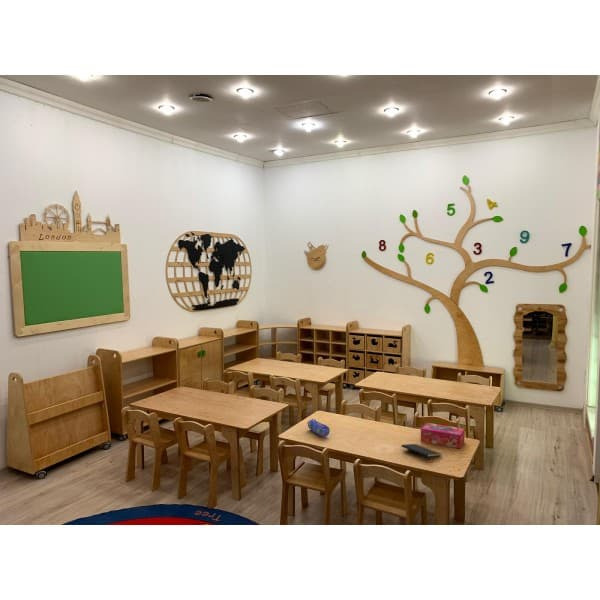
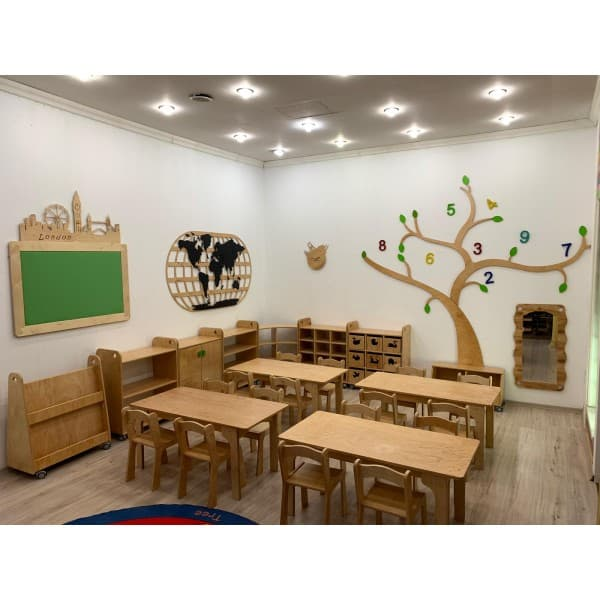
- tissue box (442, 435)
- notepad (421, 450)
- pencil case (318, 427)
